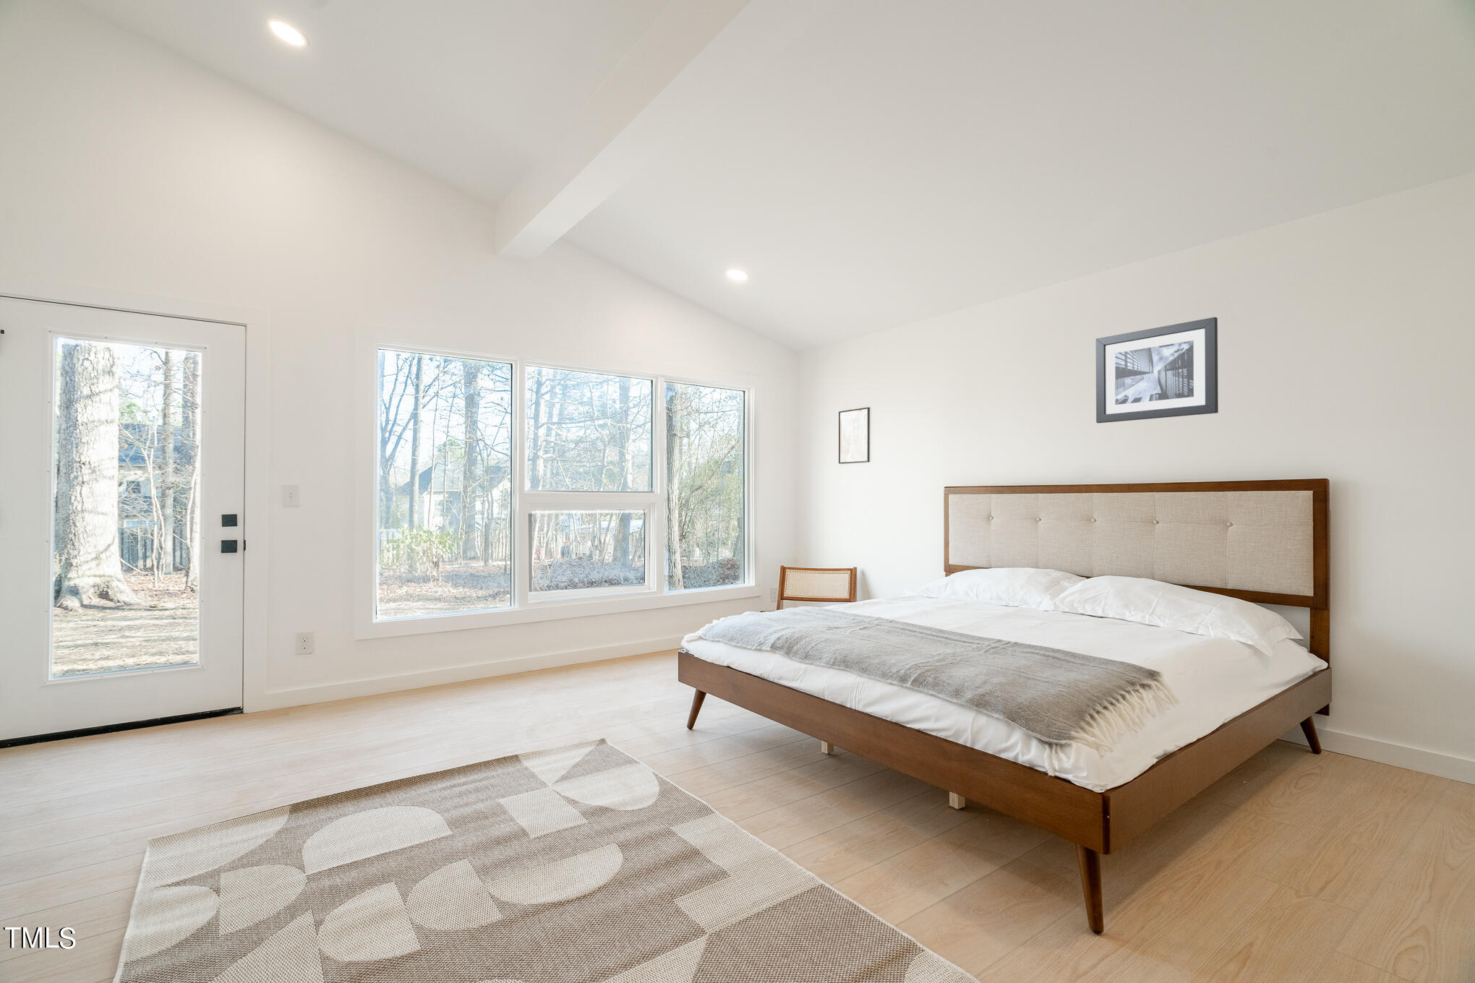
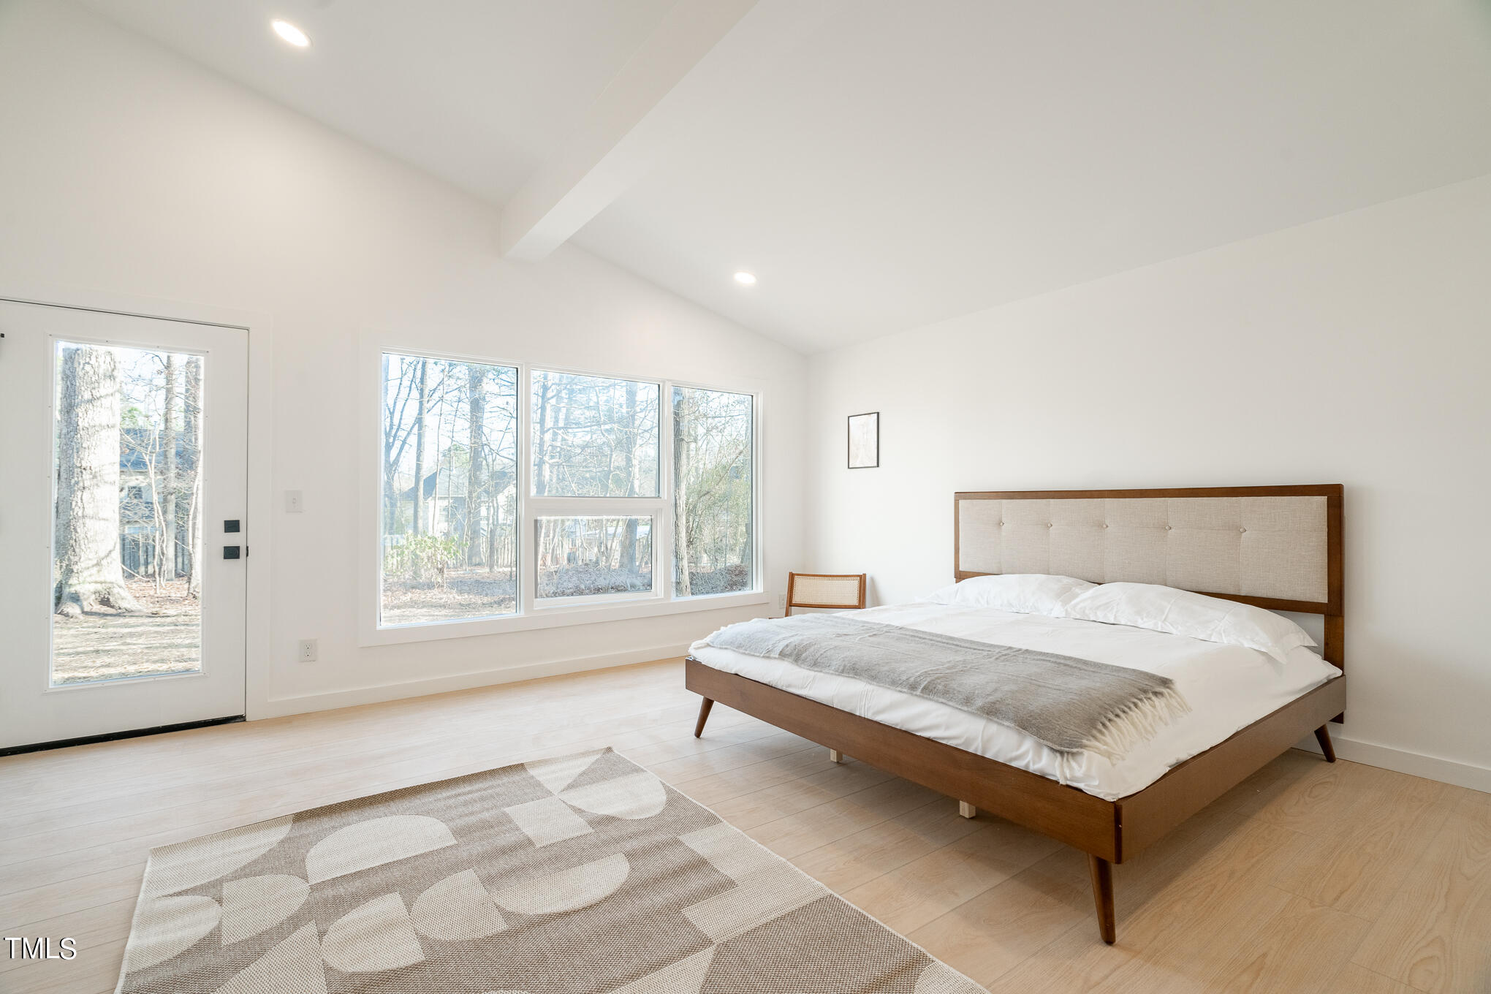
- wall art (1152, 373)
